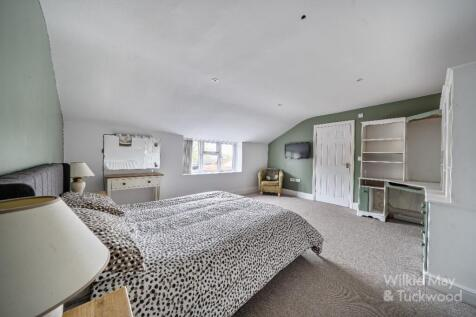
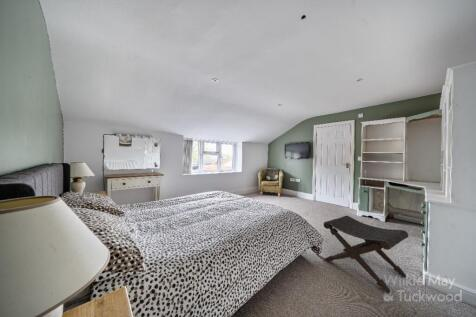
+ footstool (362, 247)
